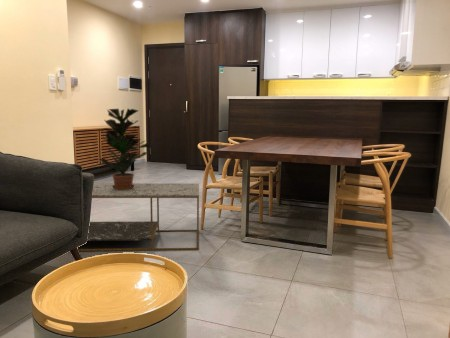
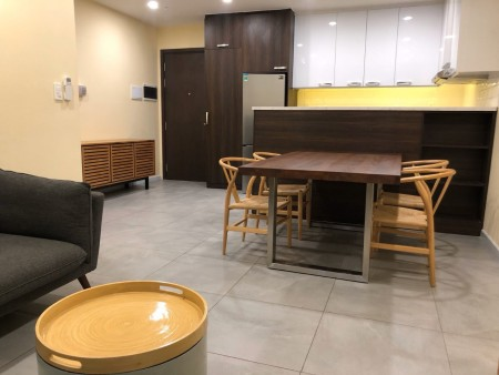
- potted plant (127, 148)
- coffee table (126, 222)
